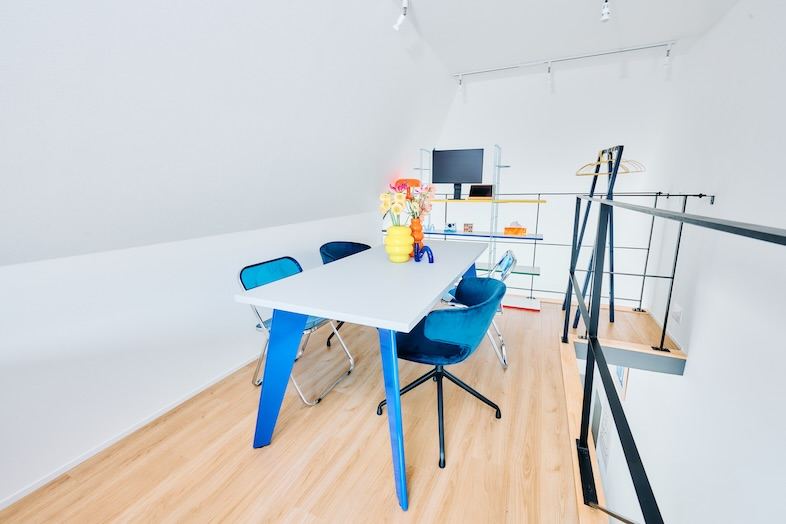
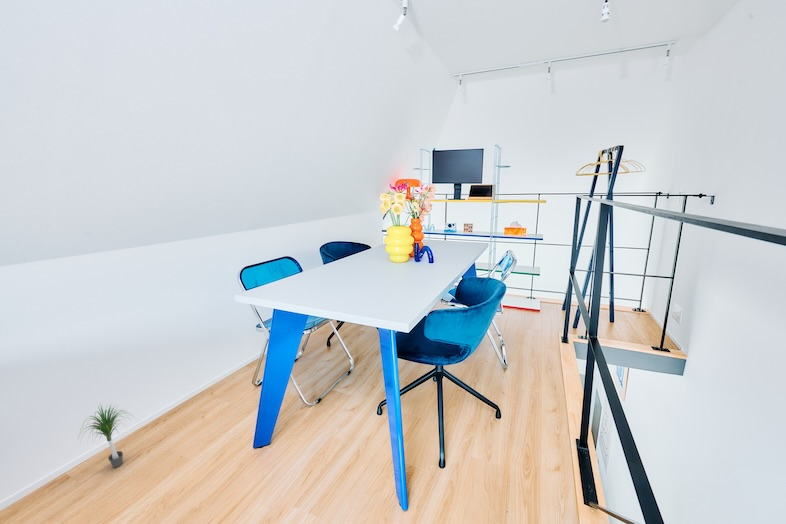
+ potted plant (108, 434)
